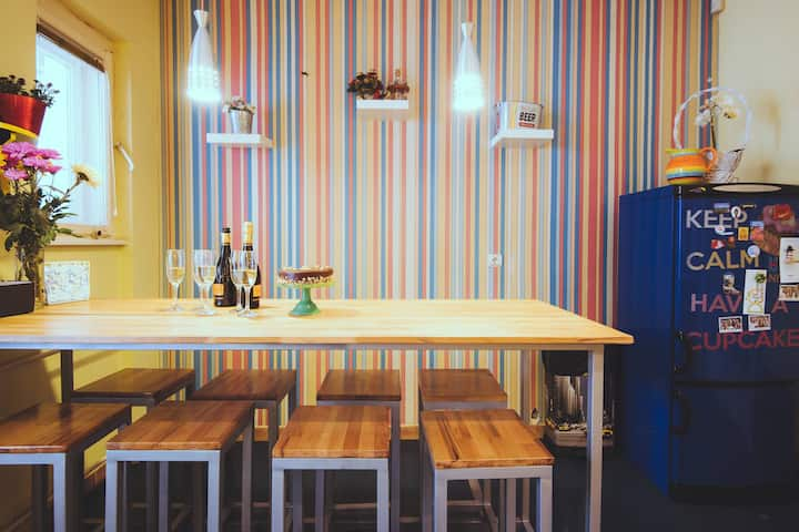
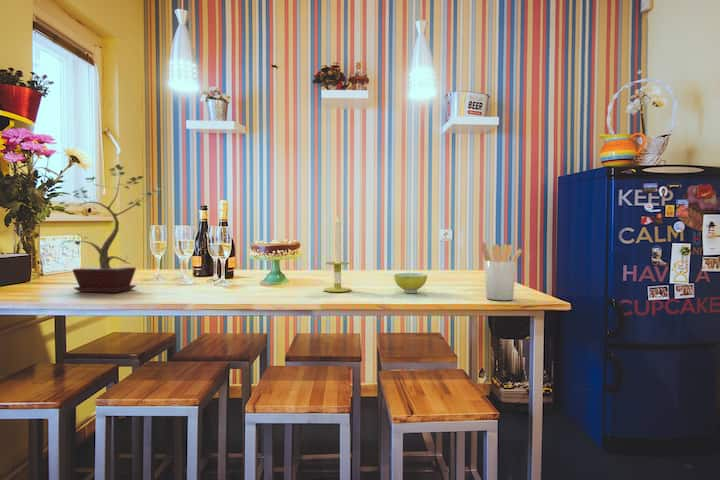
+ potted plant (115, 226)
+ utensil holder (500, 269)
+ candle (337, 252)
+ bowl (410, 283)
